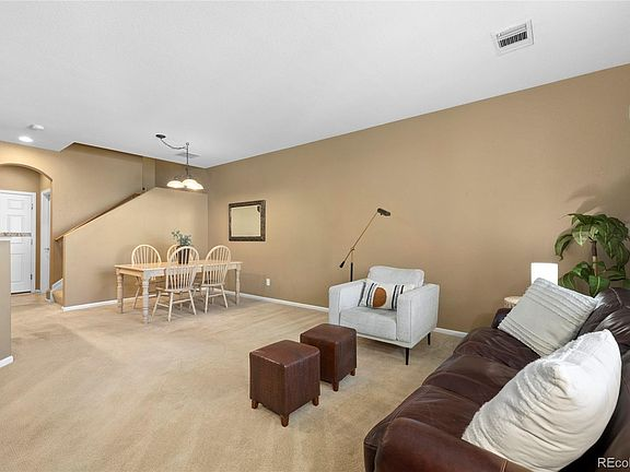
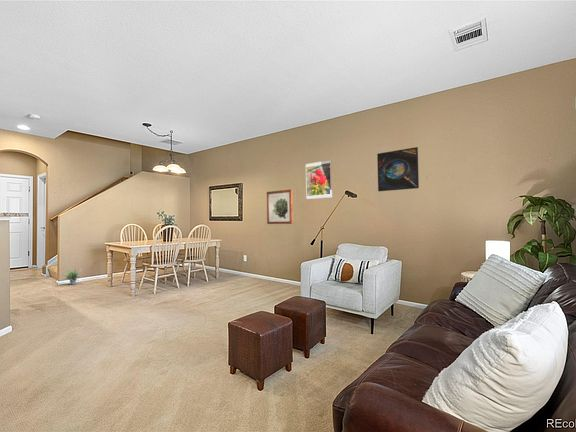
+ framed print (318, 180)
+ potted plant (72, 274)
+ wall art (279, 207)
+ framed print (397, 170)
